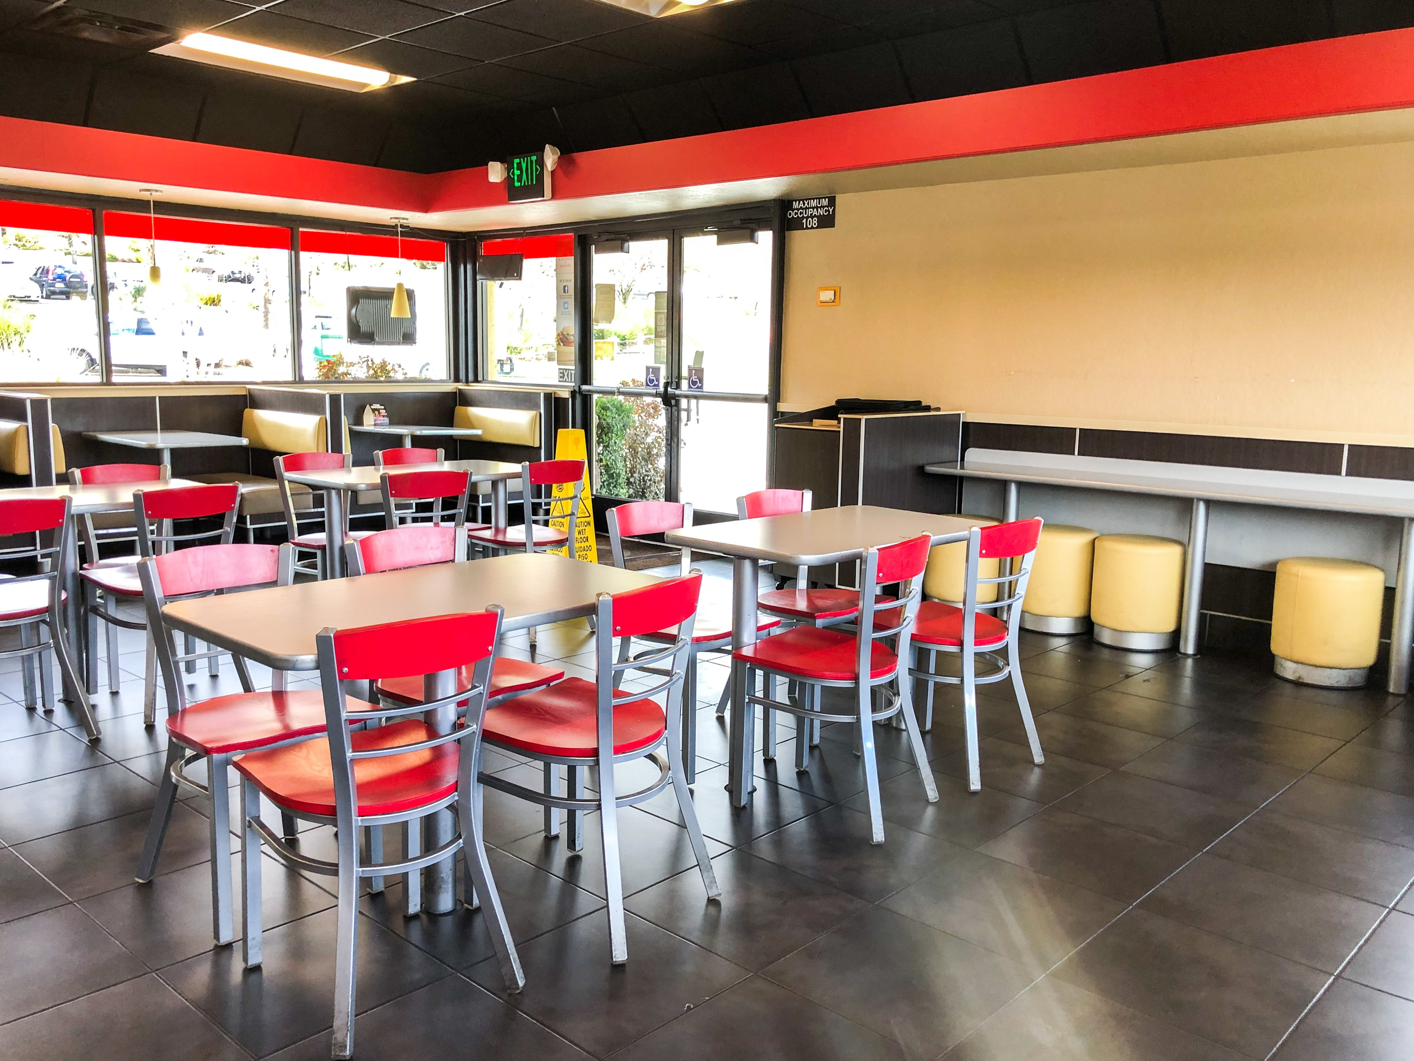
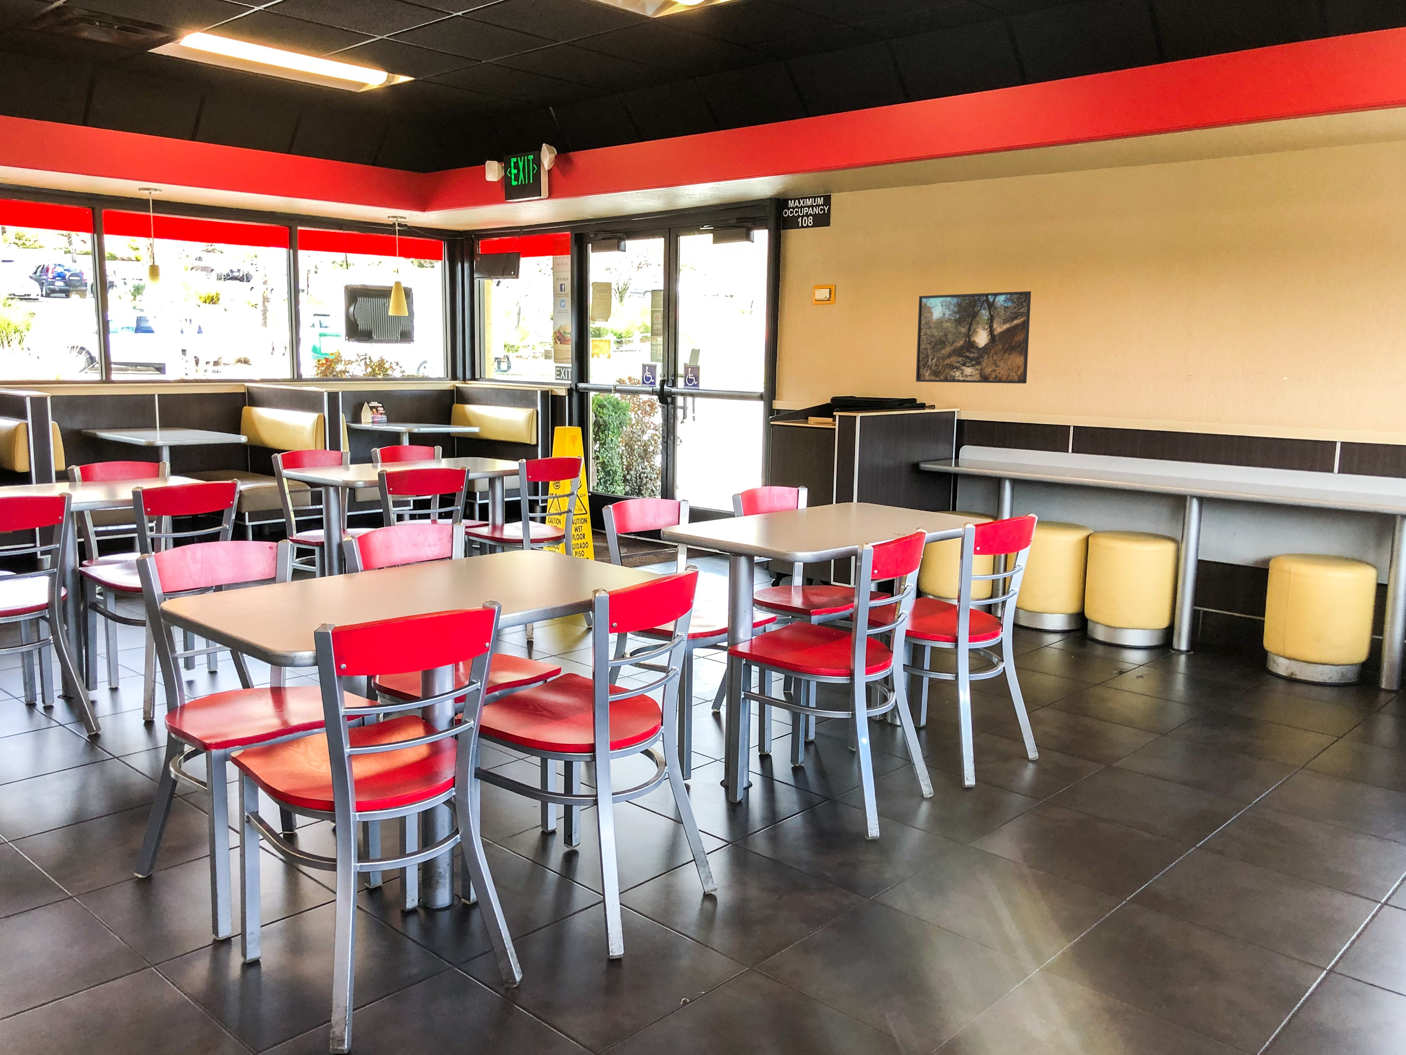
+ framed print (971, 338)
